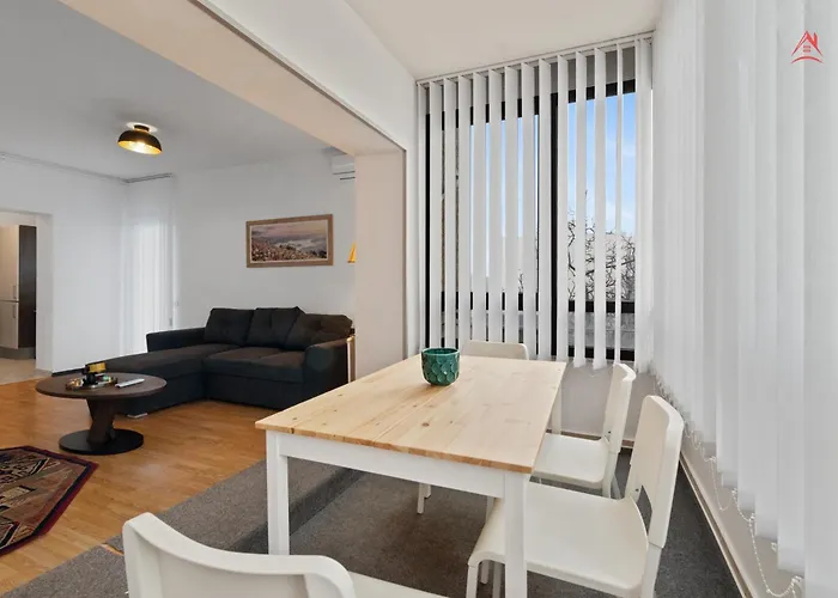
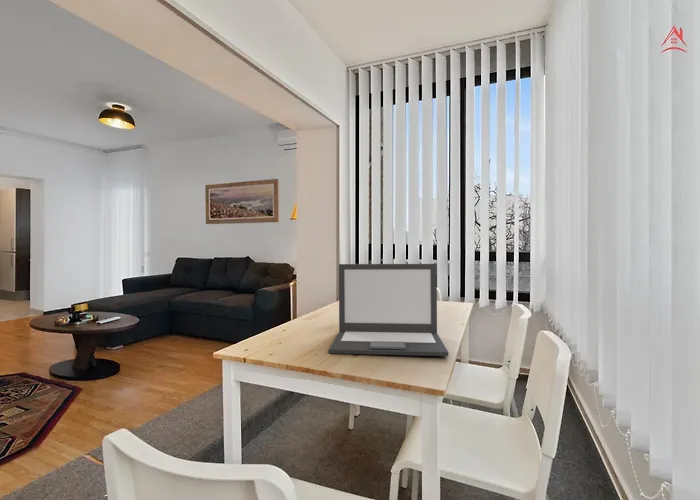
+ laptop (387, 304)
